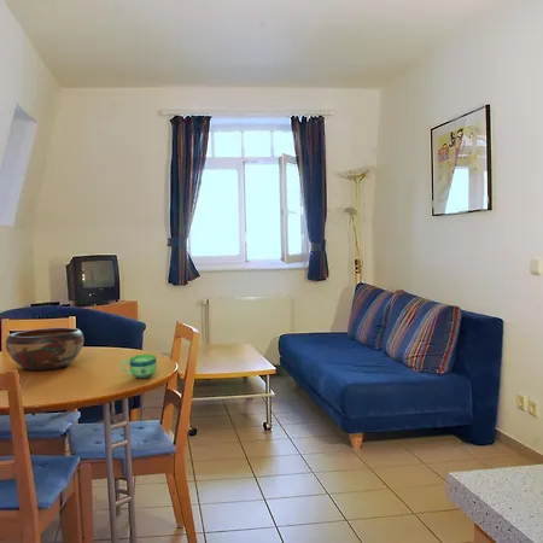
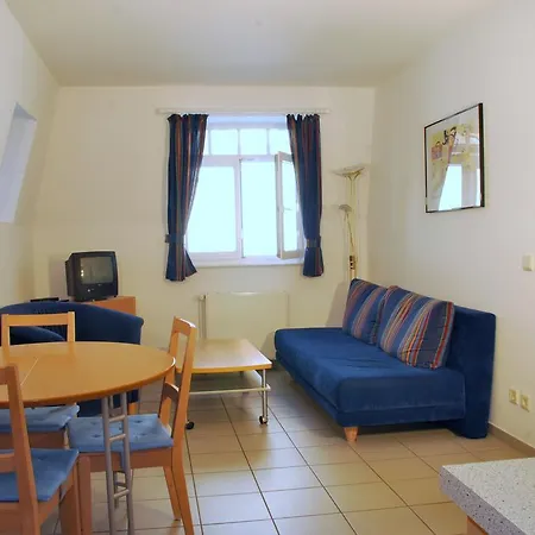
- cup (139, 367)
- decorative bowl (45, 349)
